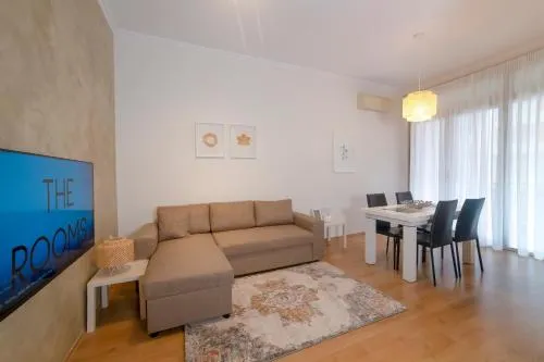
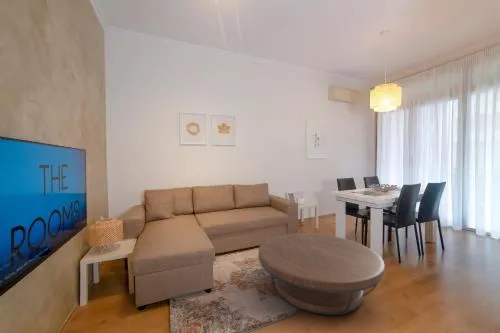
+ coffee table (316, 269)
